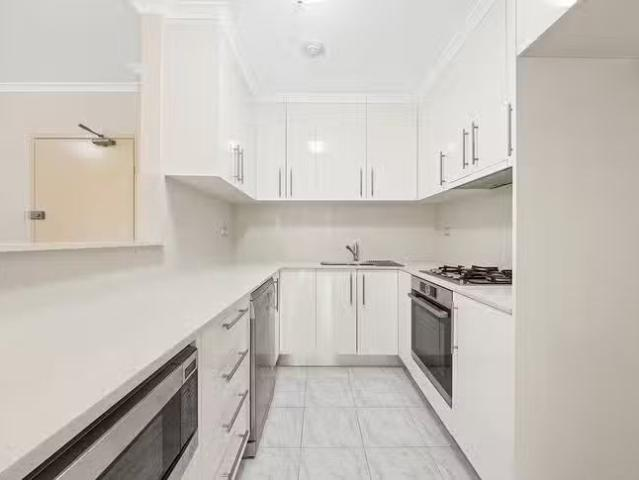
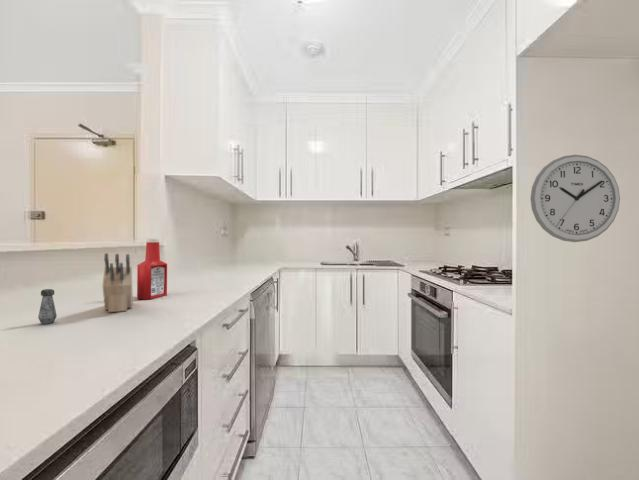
+ wall clock (576, 198)
+ salt shaker (47, 305)
+ soap bottle (152, 267)
+ knife block (118, 280)
